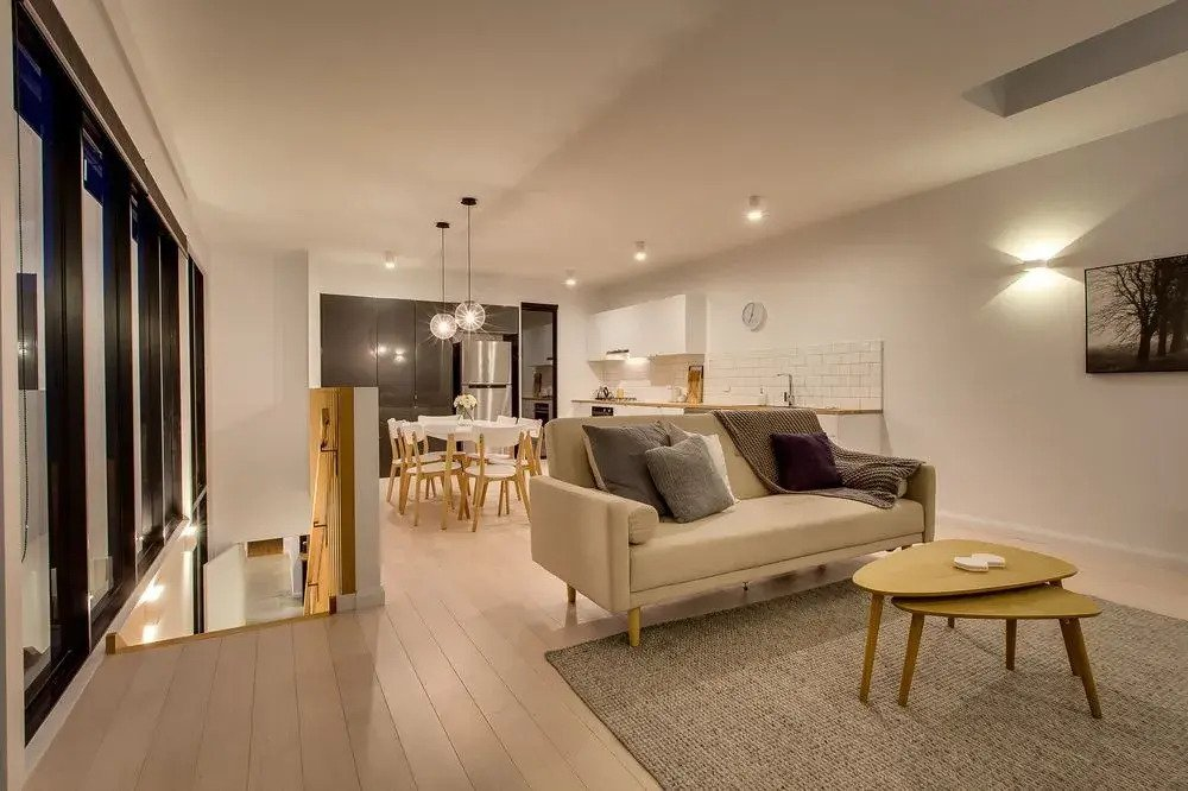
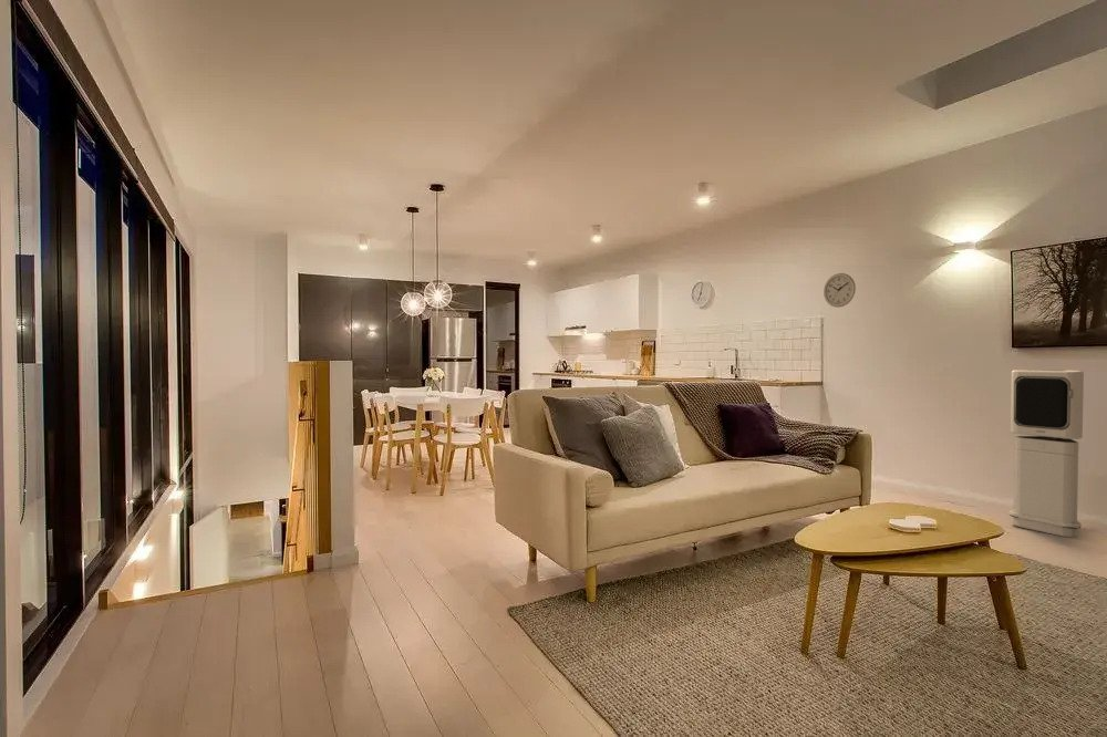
+ wall clock (838, 290)
+ air purifier (1052, 448)
